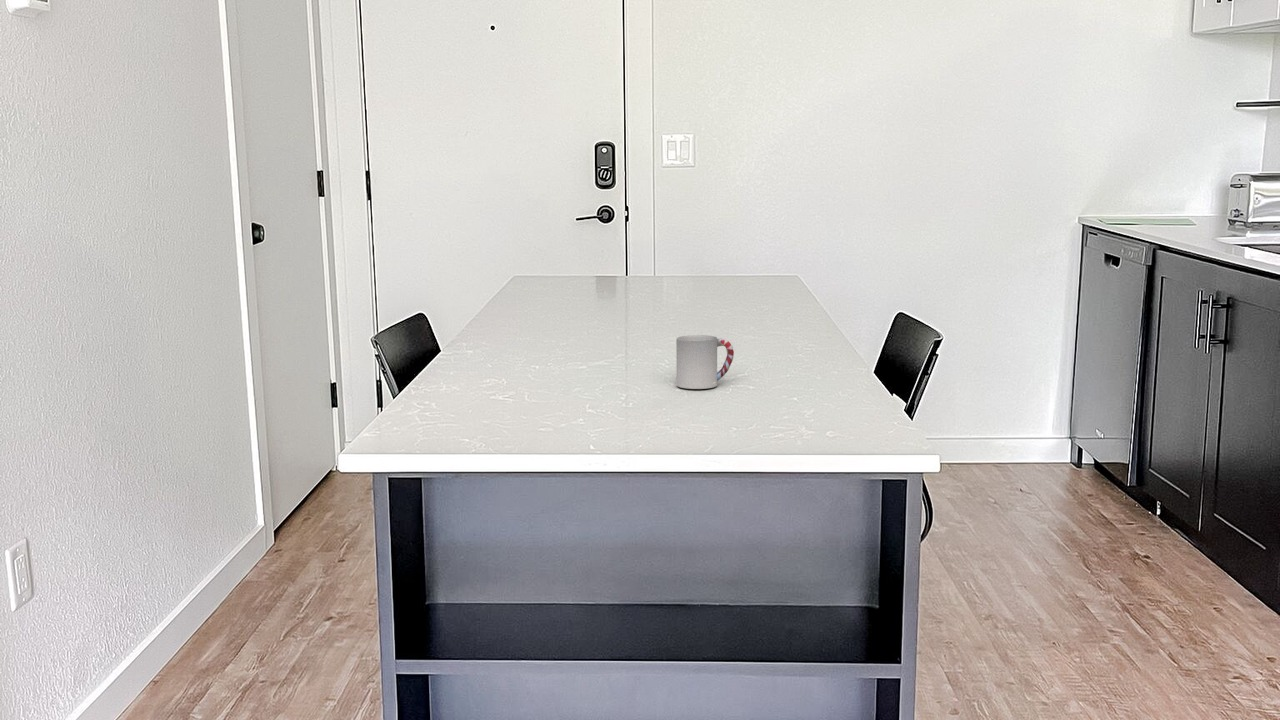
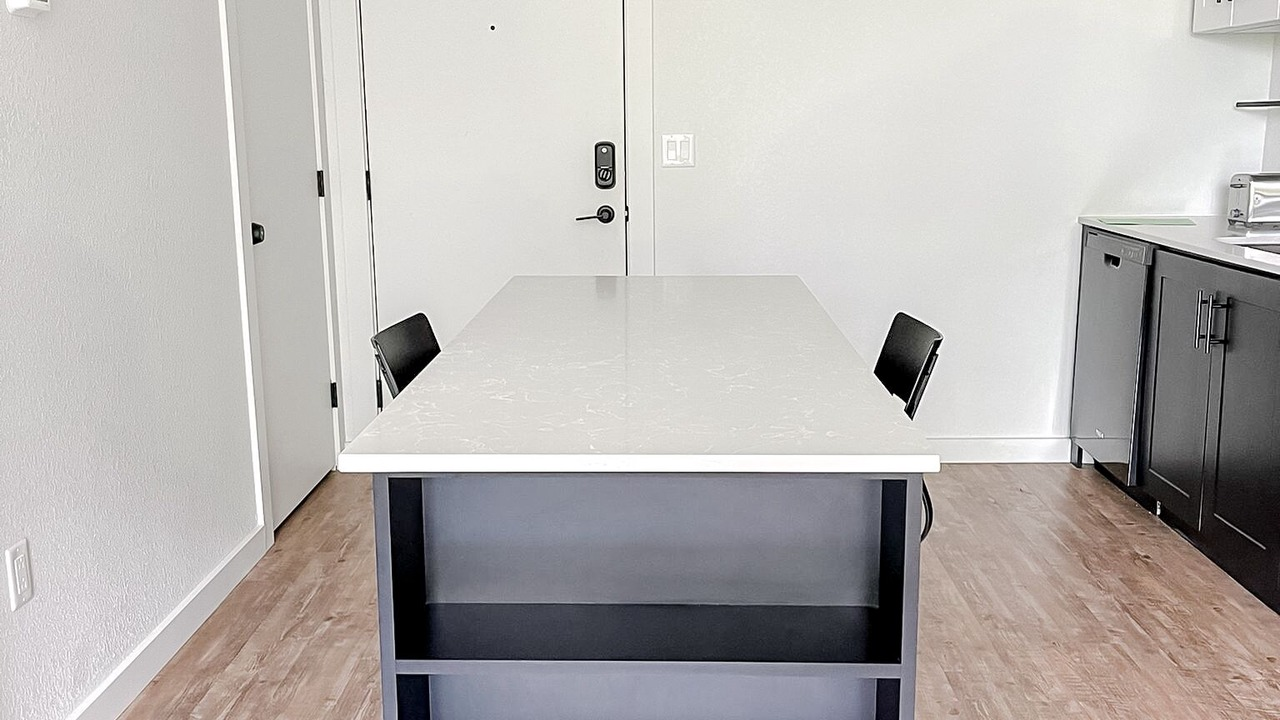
- cup (705, 361)
